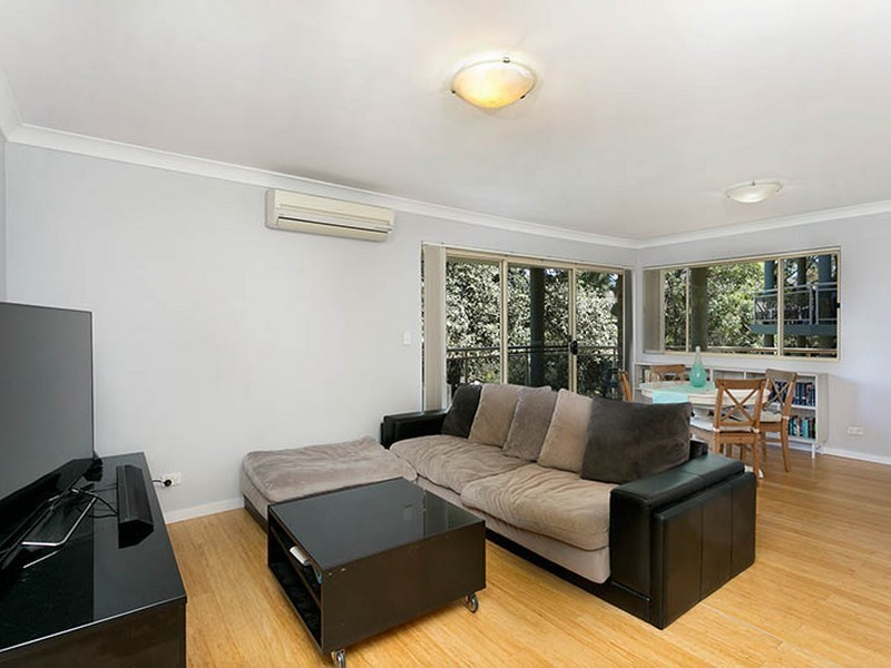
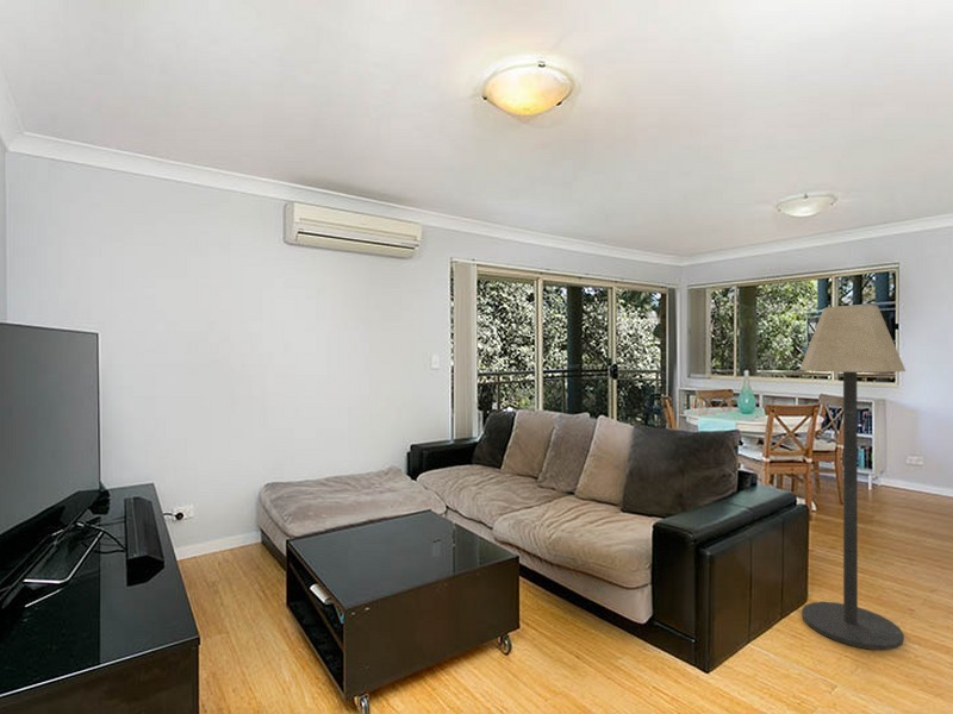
+ floor lamp (849, 466)
